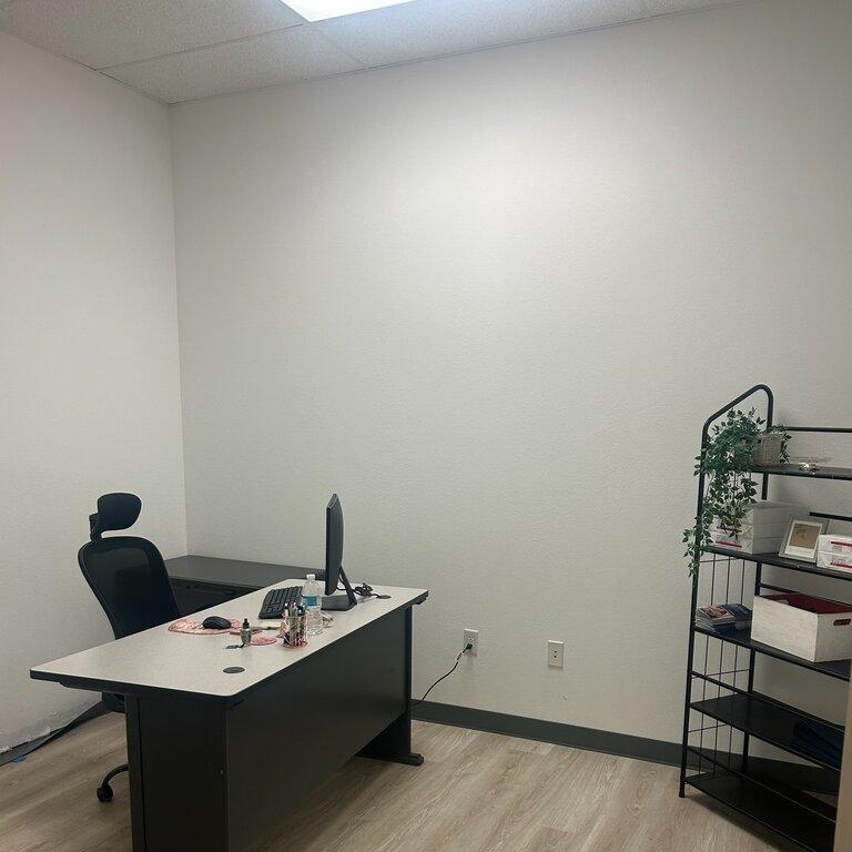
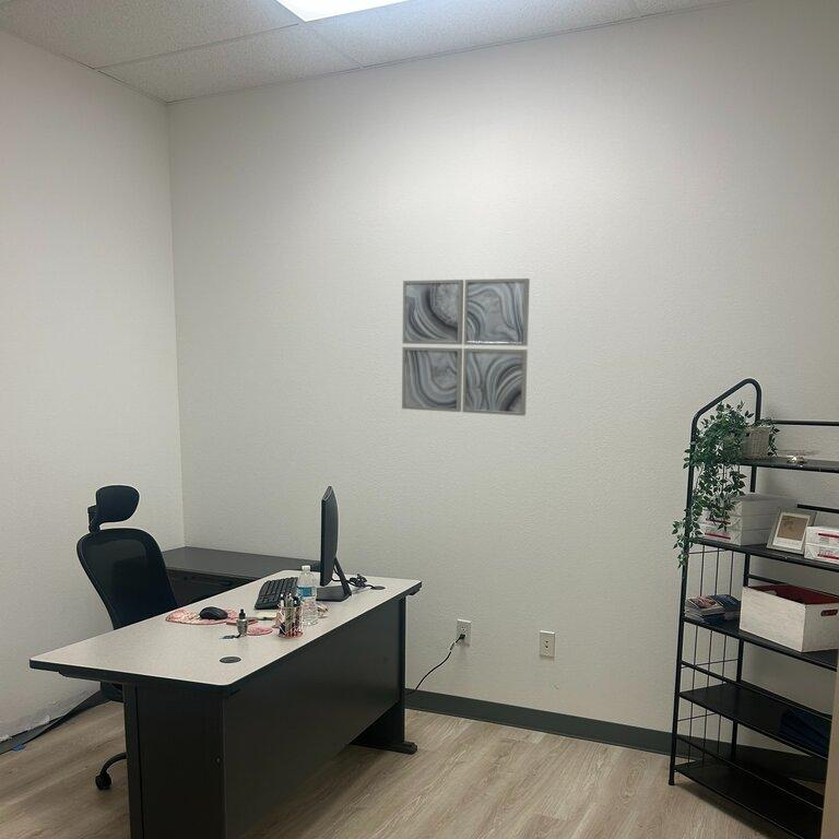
+ wall art (464, 344)
